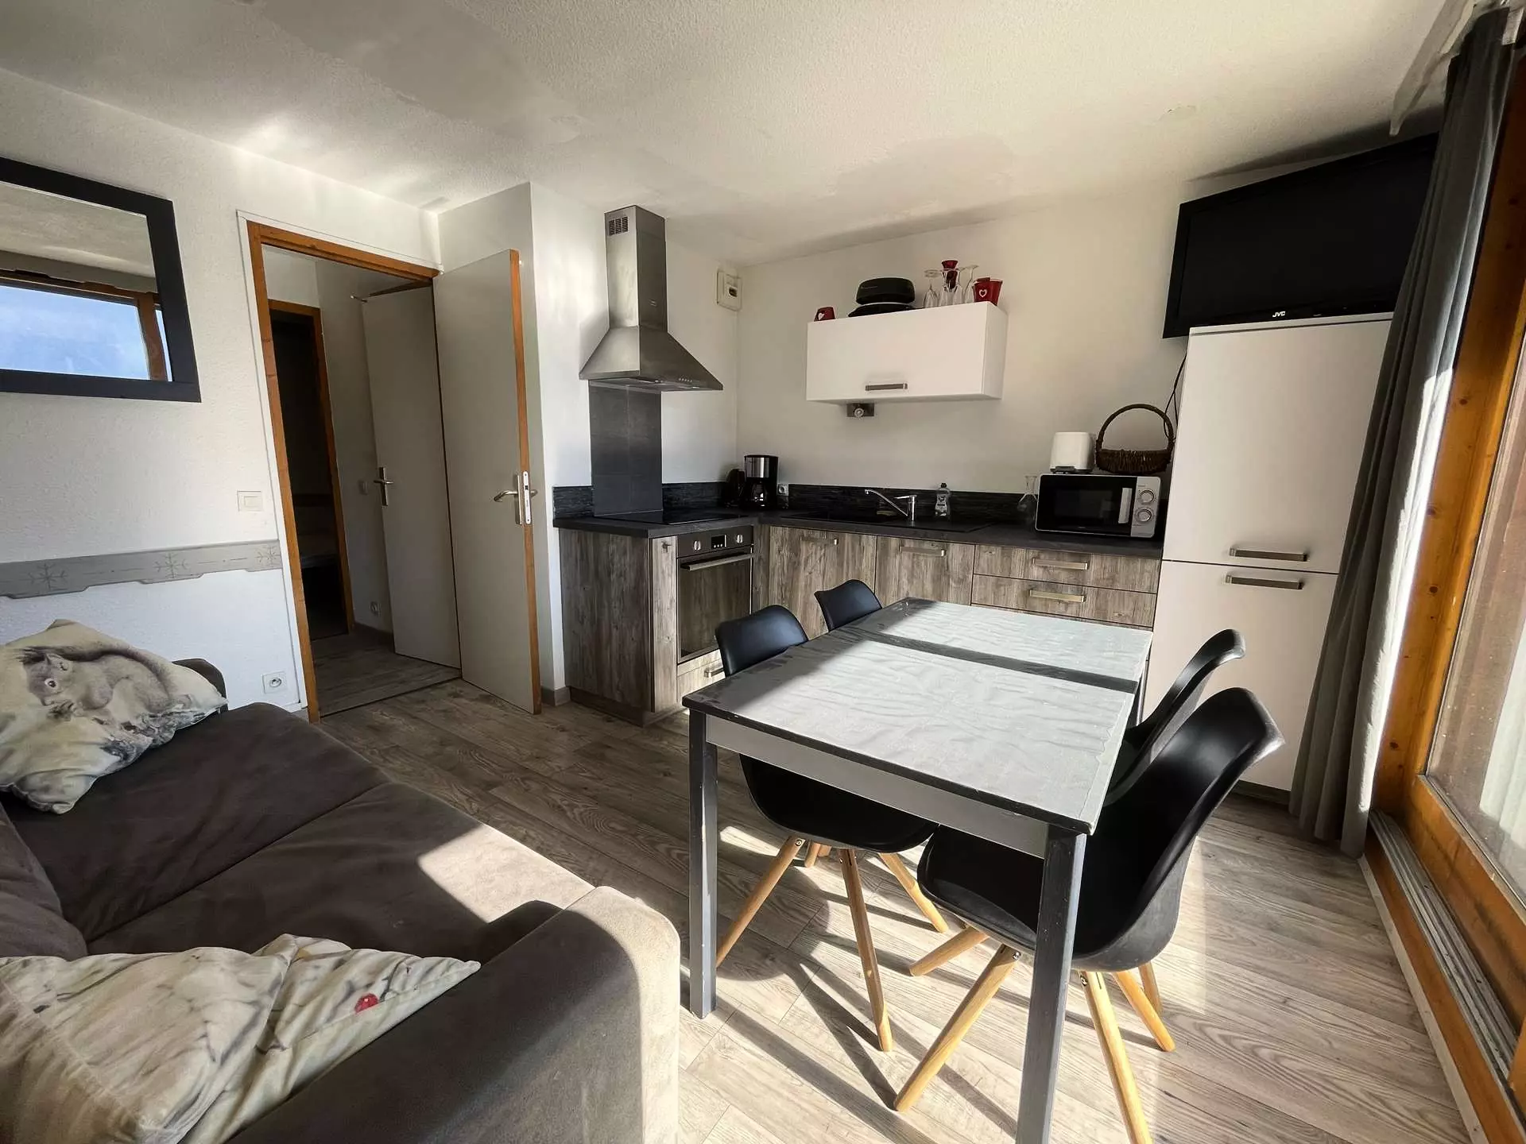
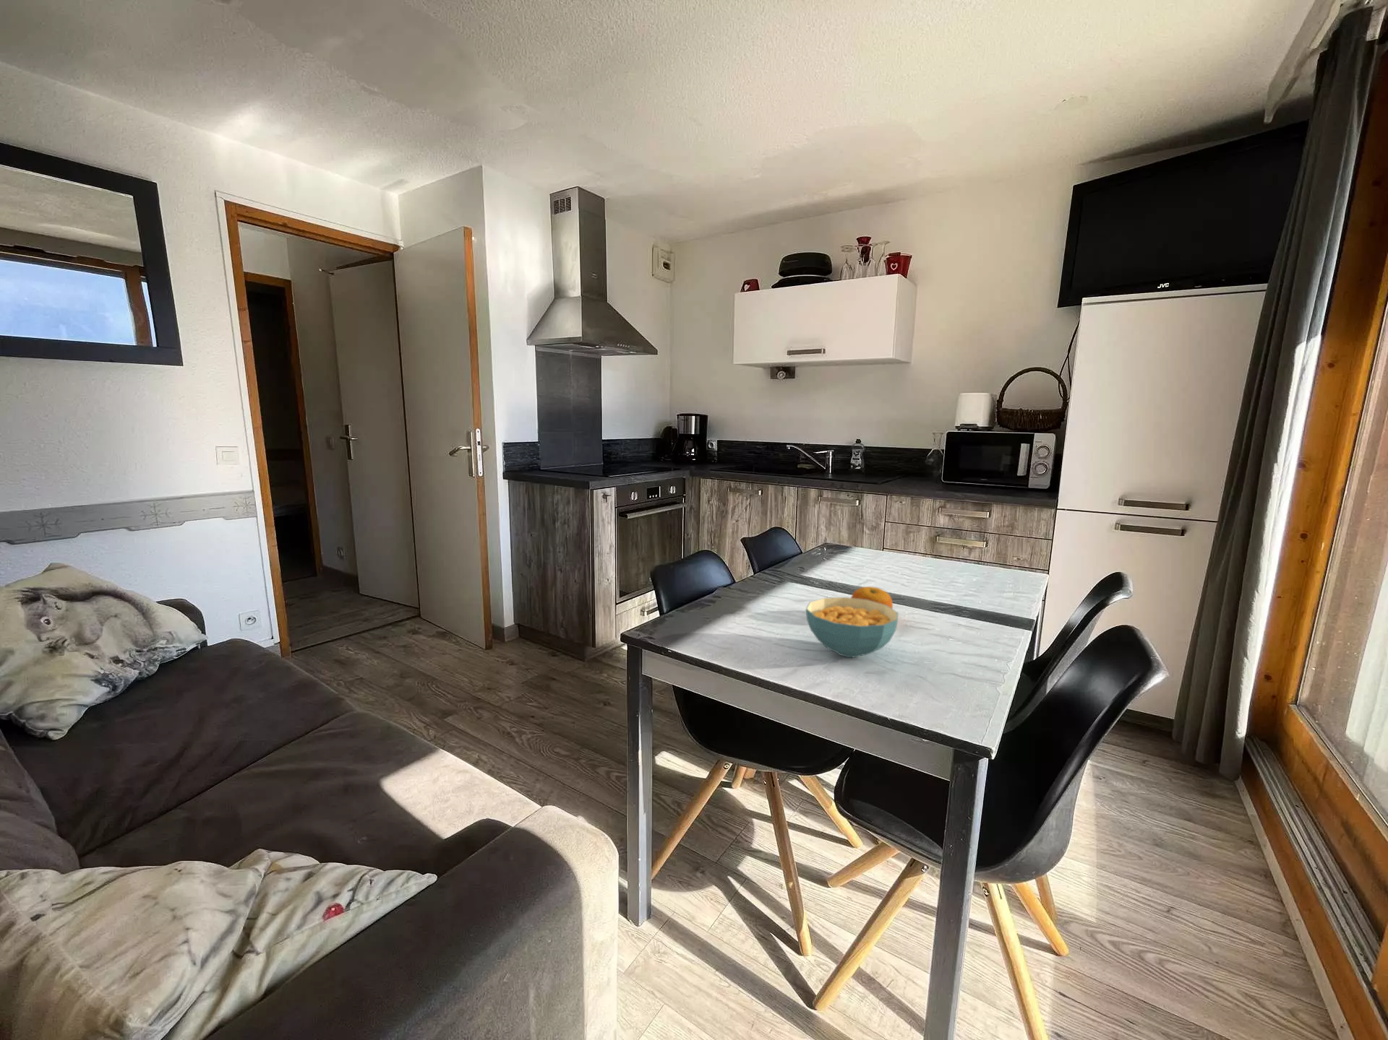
+ fruit (872, 601)
+ cereal bowl (850, 631)
